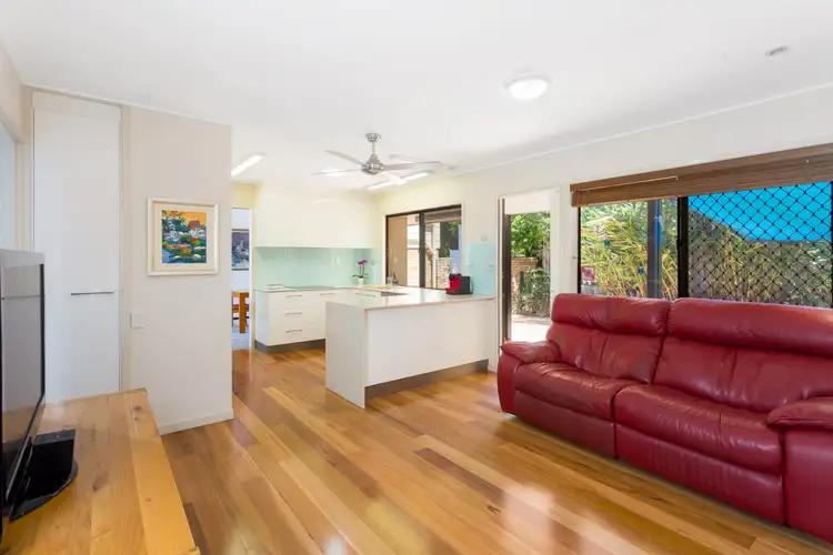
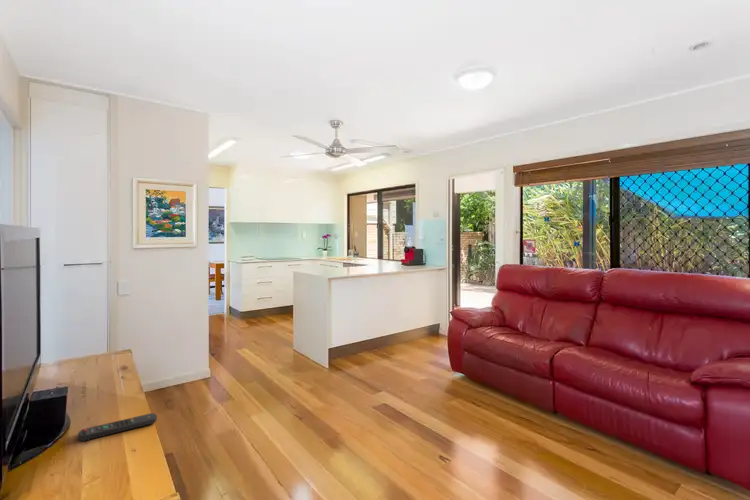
+ remote control (119, 425)
